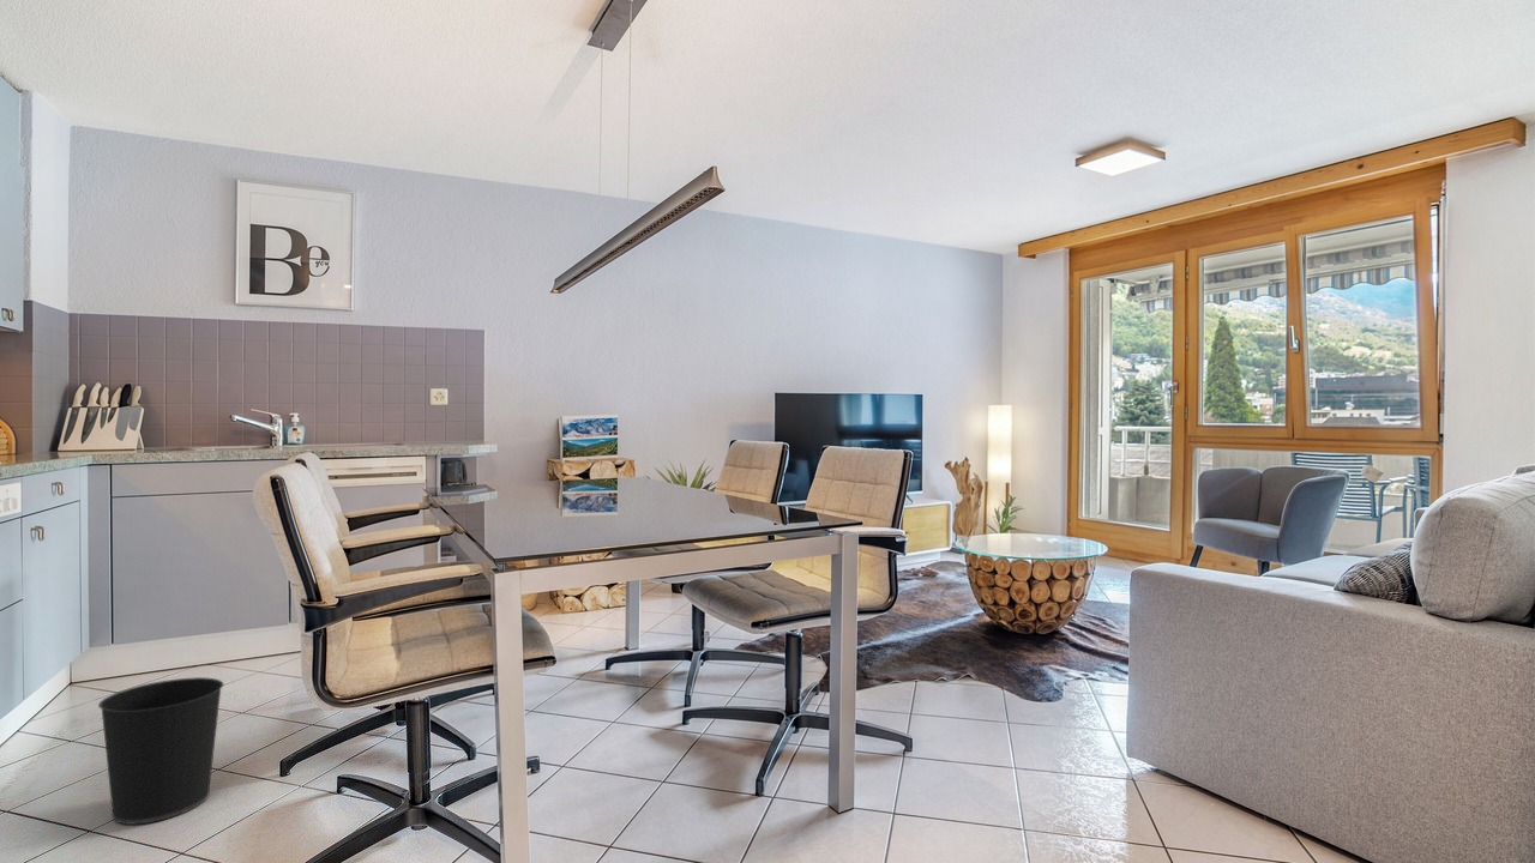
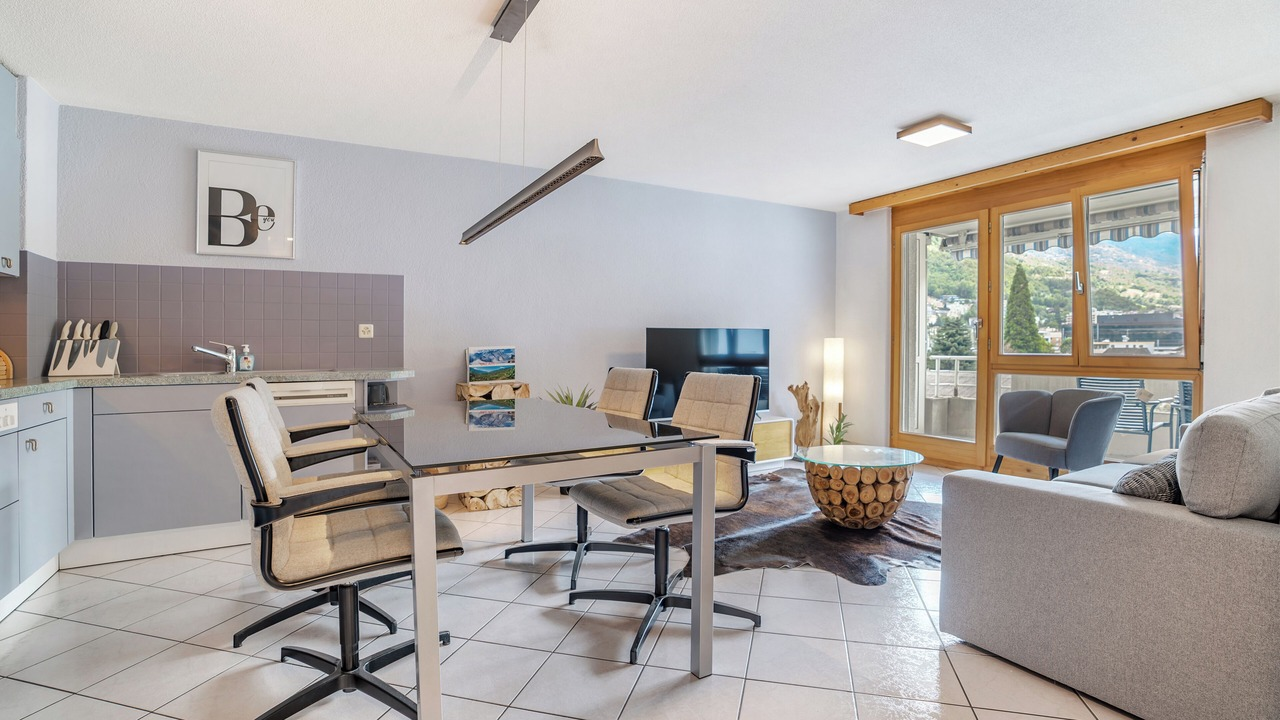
- wastebasket (162, 748)
